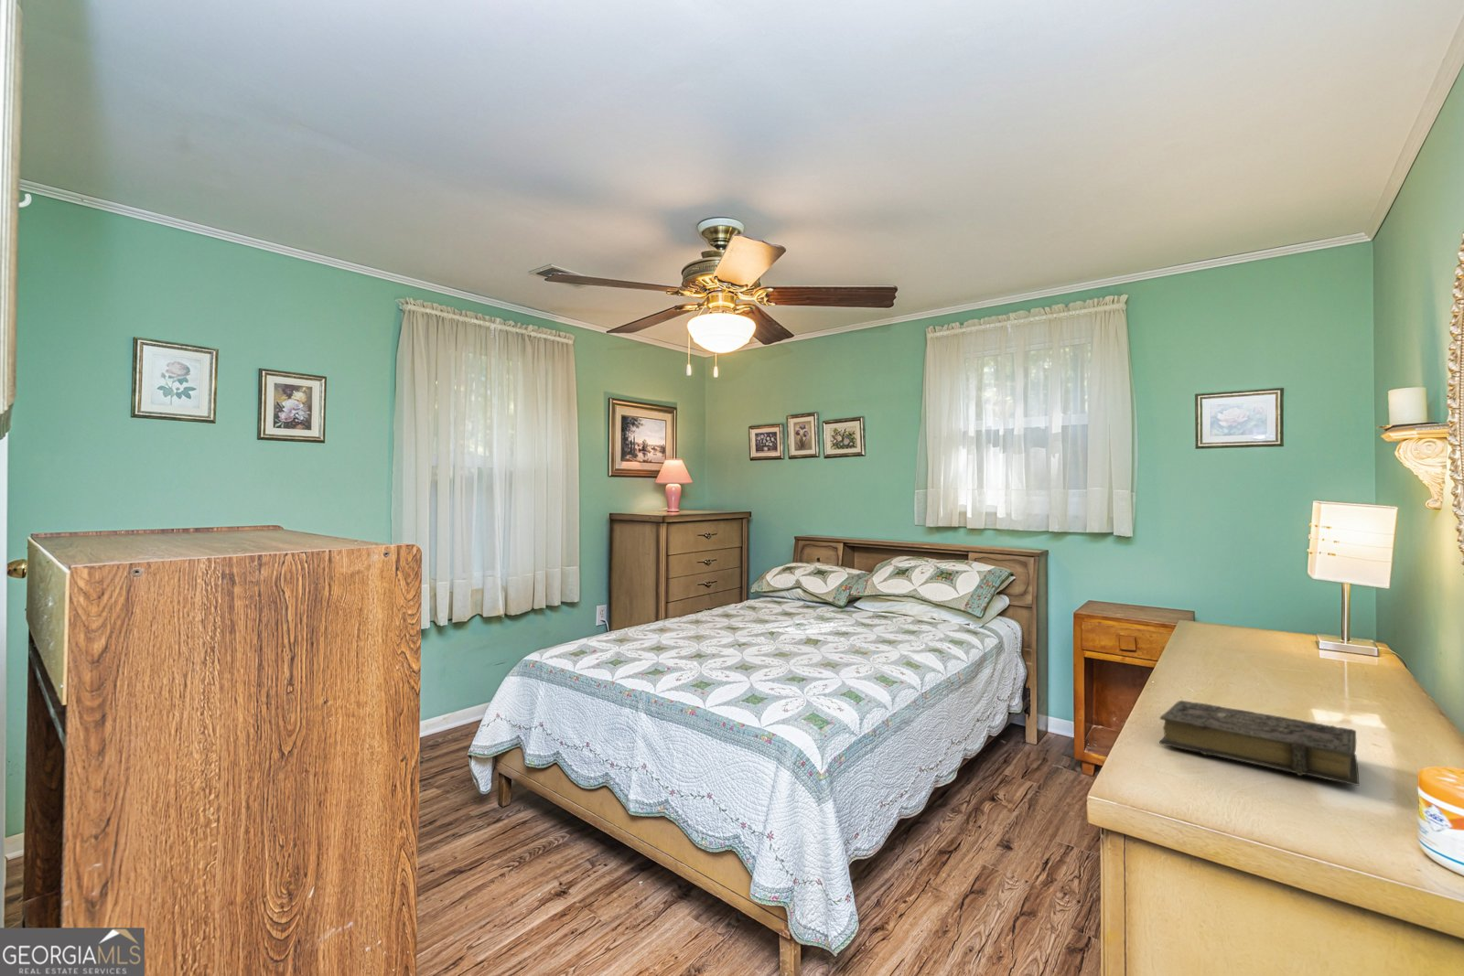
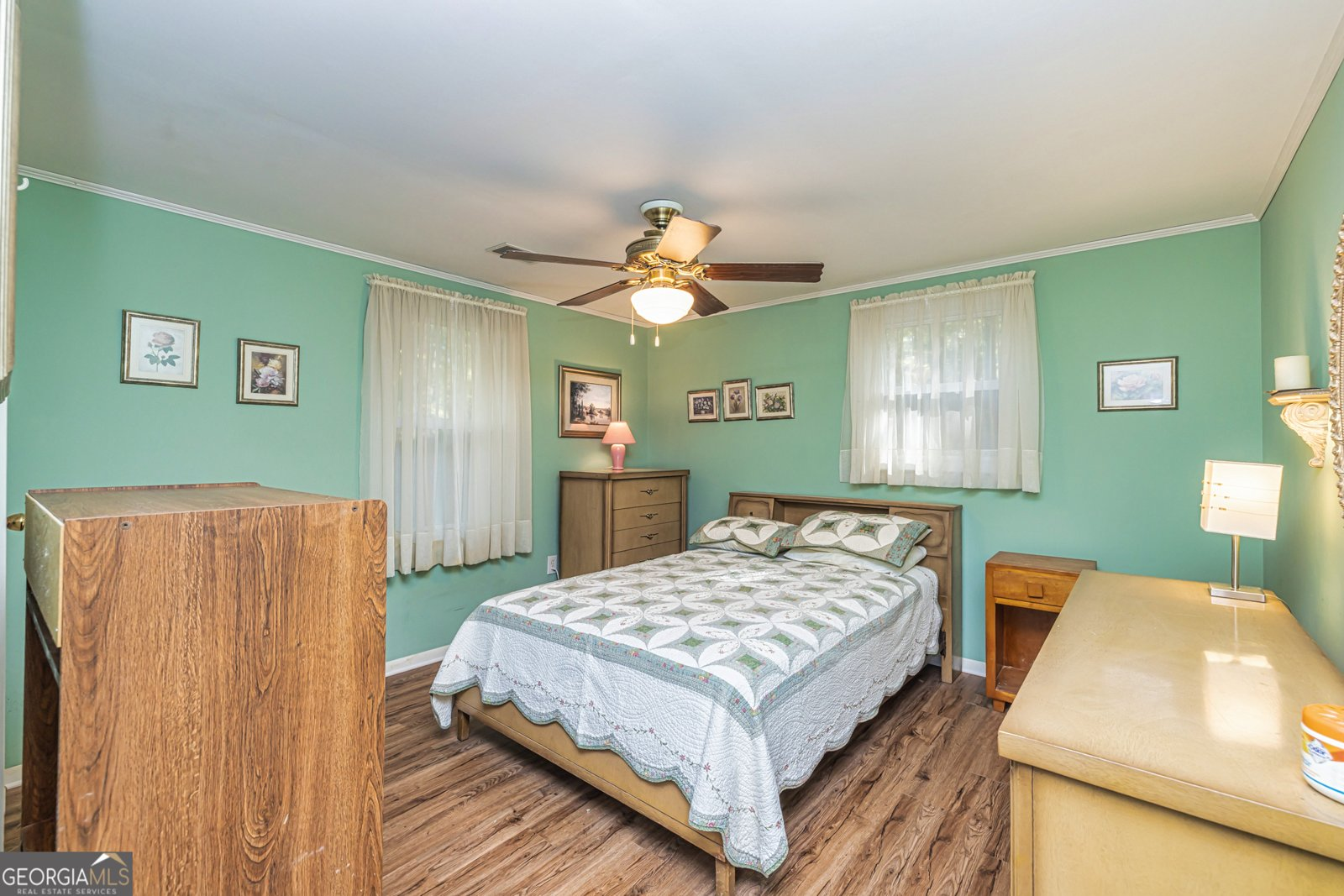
- book (1256, 736)
